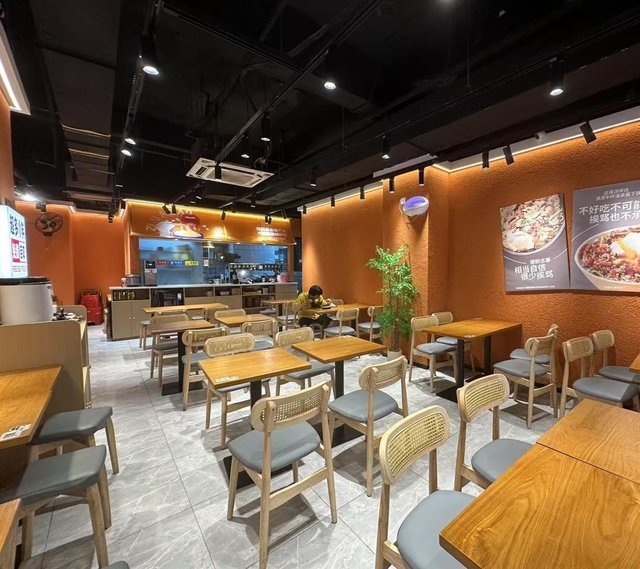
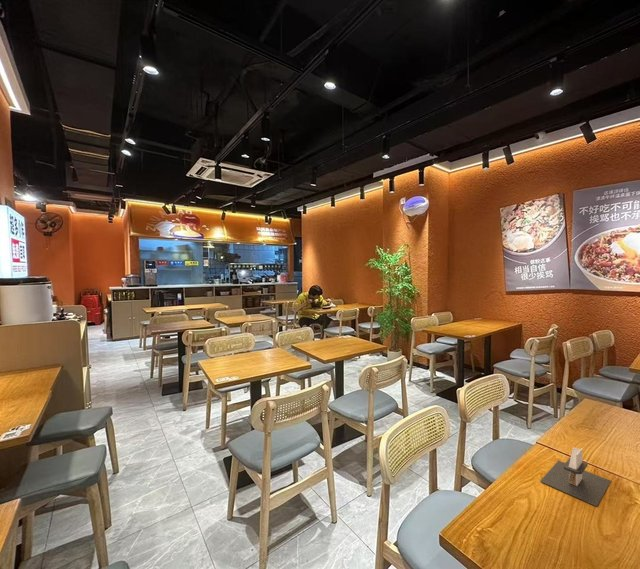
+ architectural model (575, 465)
